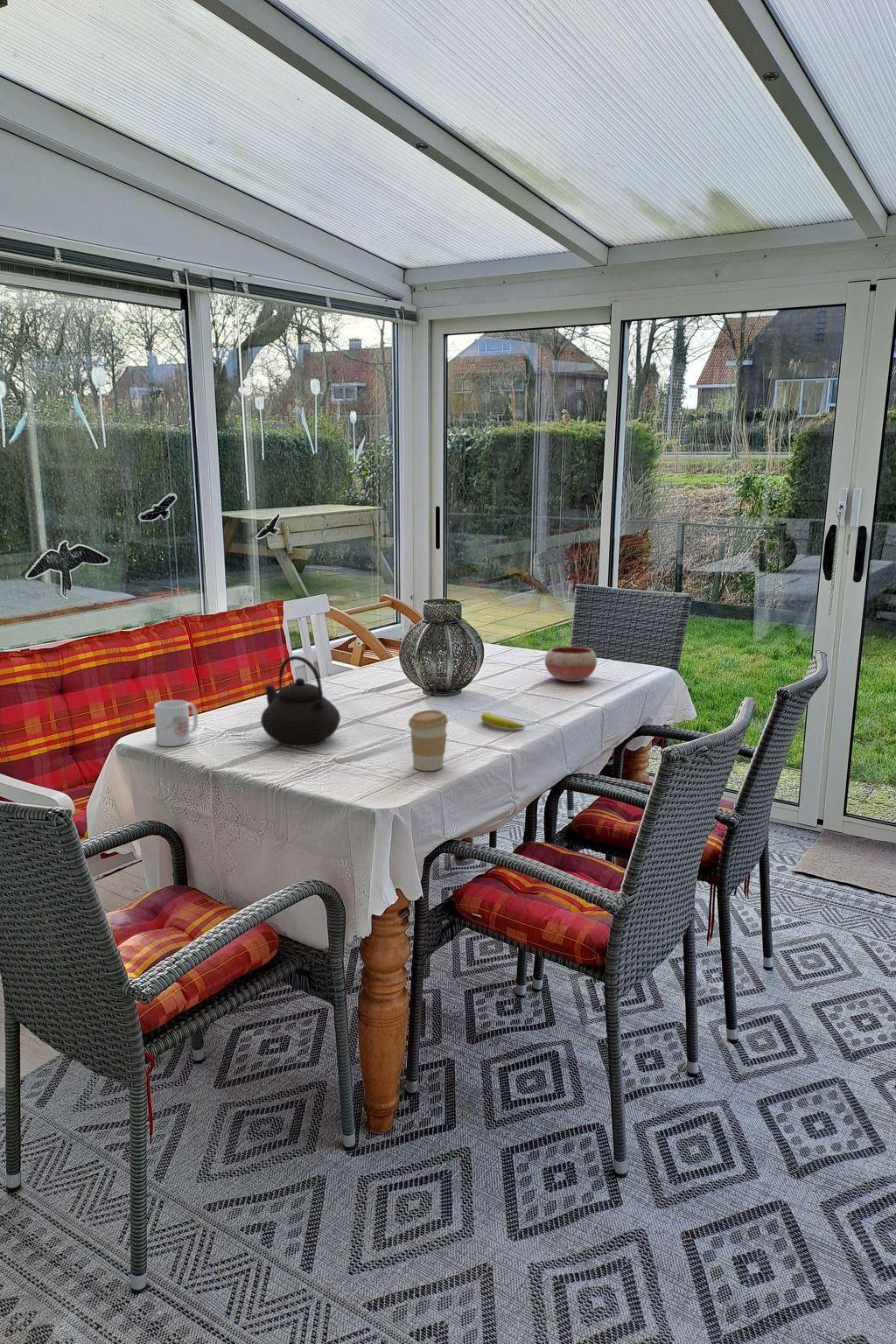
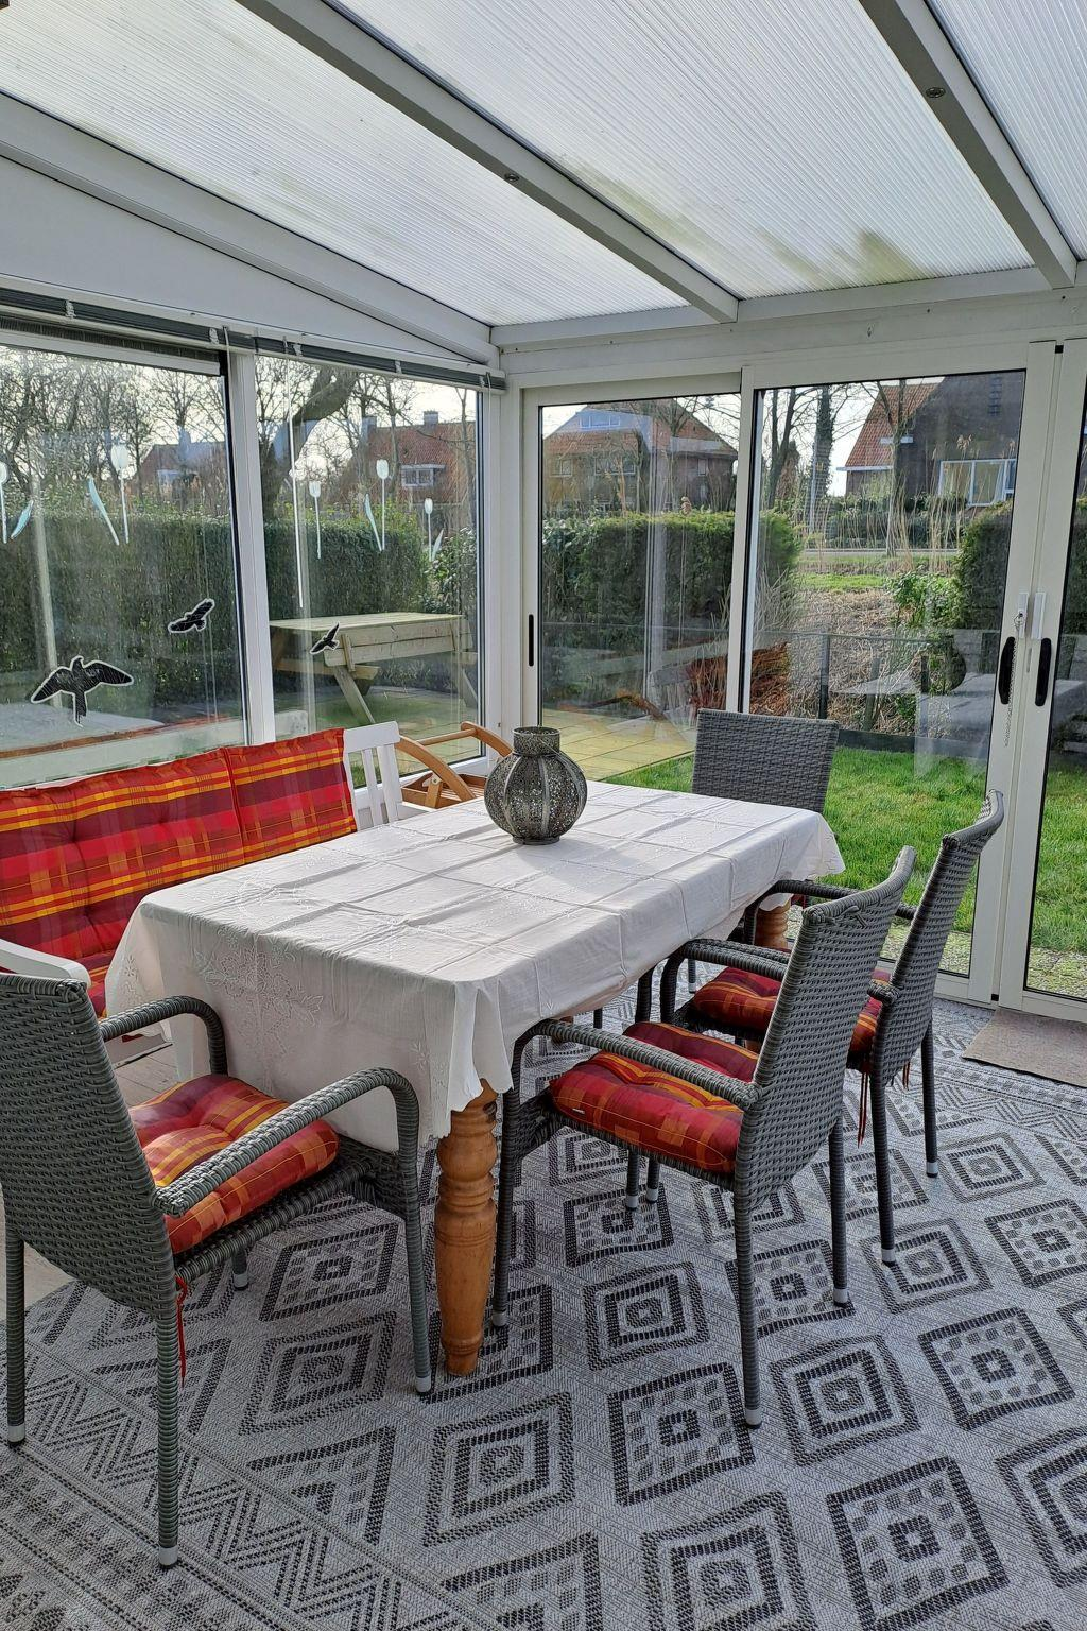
- bowl (570, 664)
- mug (178, 721)
- teapot (295, 696)
- banana (499, 720)
- coffee cup (428, 739)
